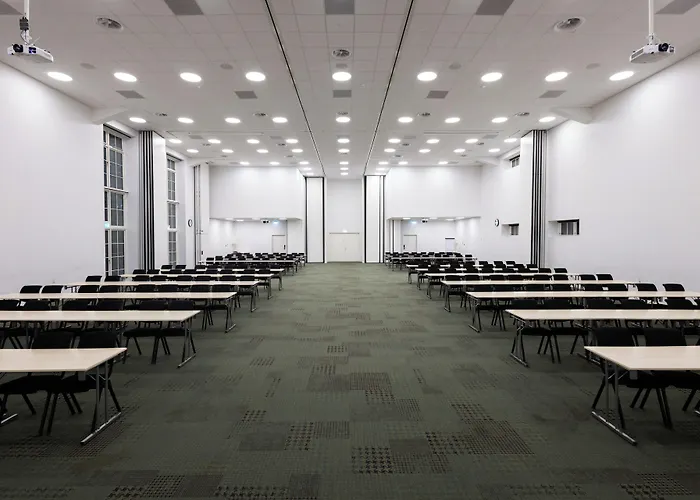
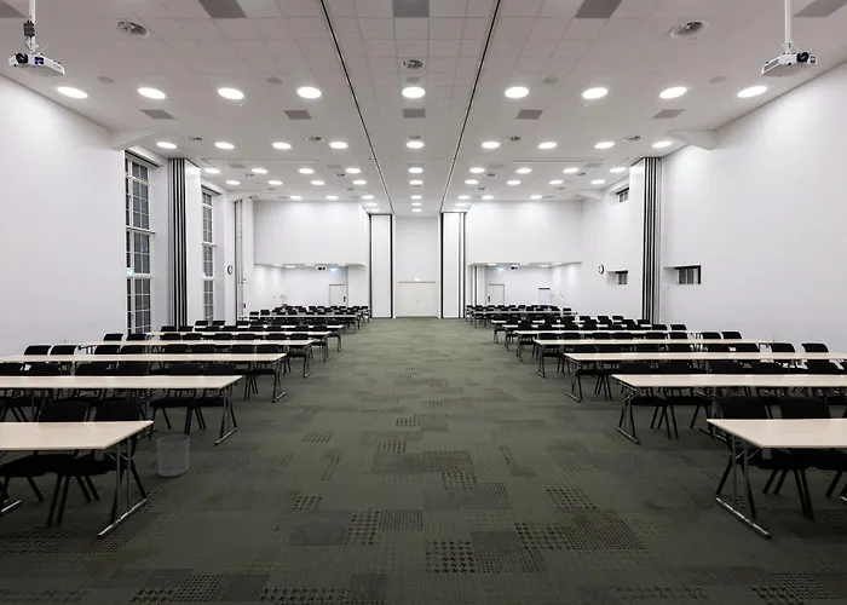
+ waste bin (173, 455)
